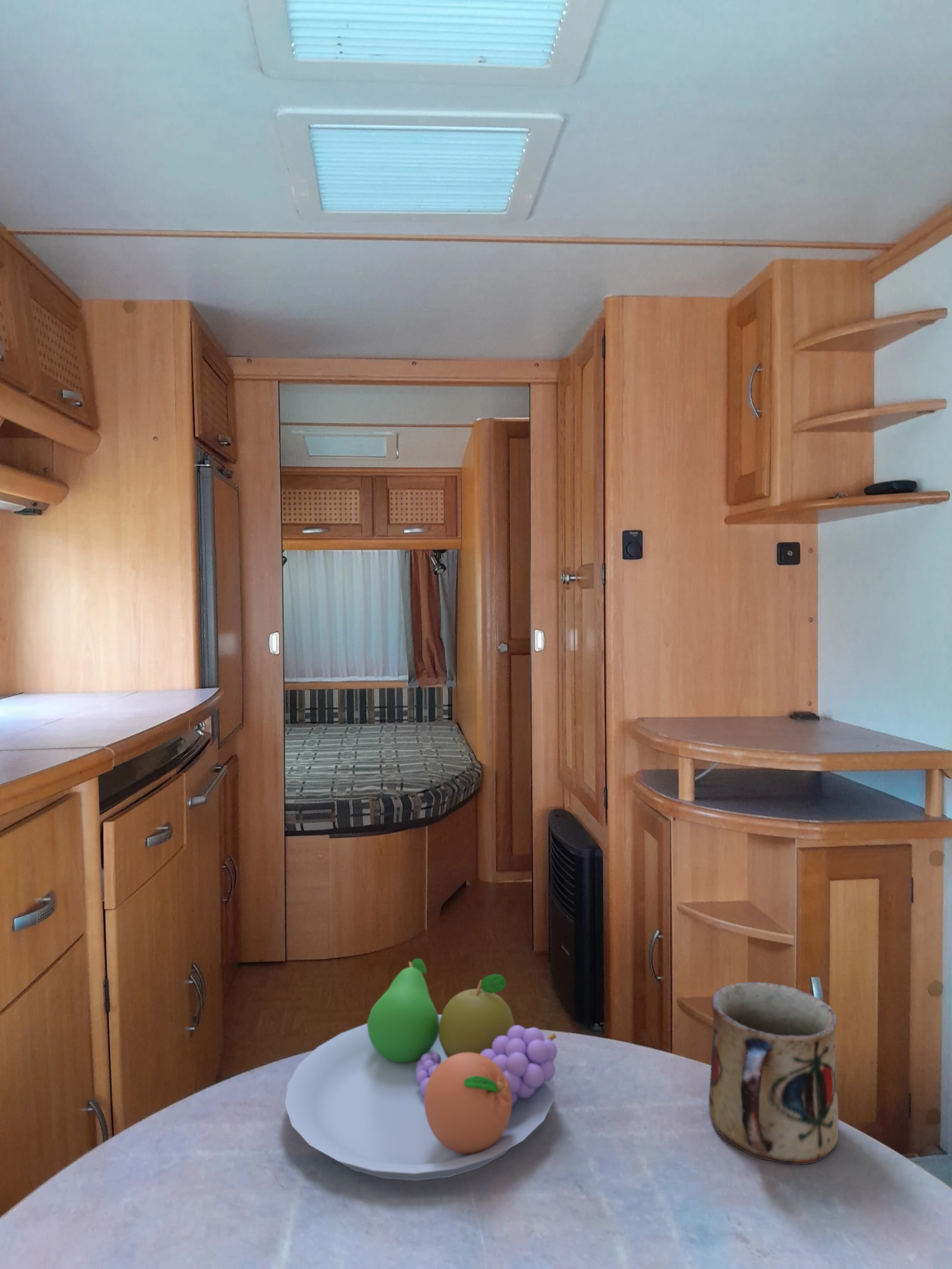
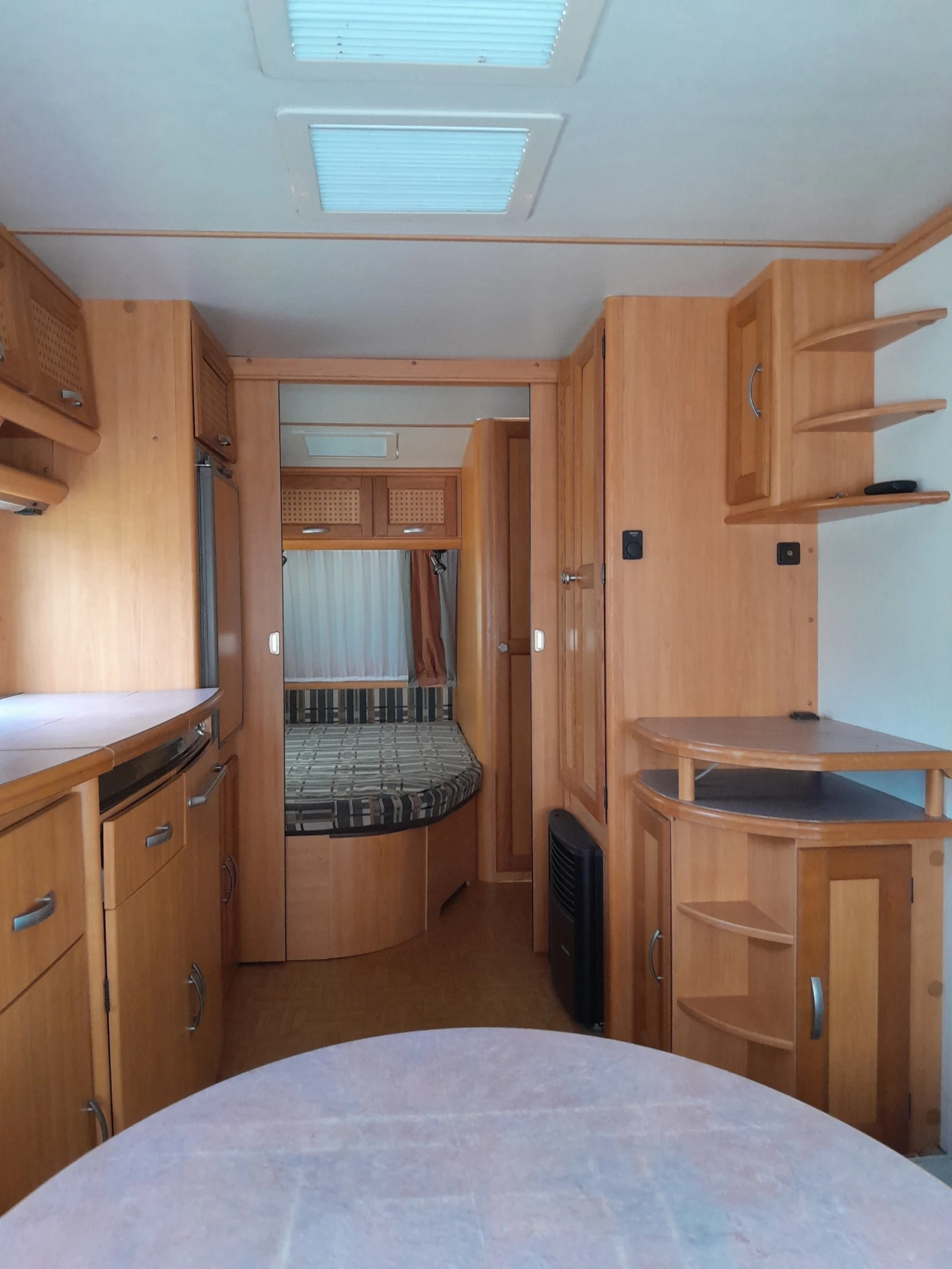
- mug (772, 1070)
- fruit bowl (425, 1049)
